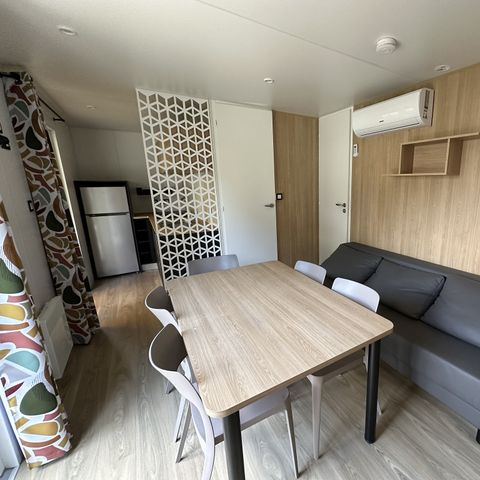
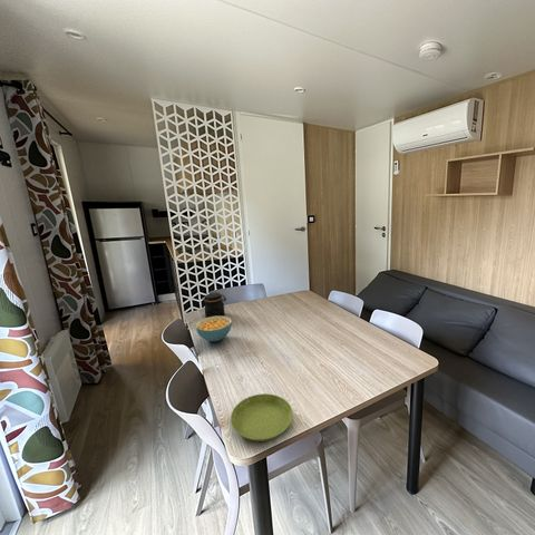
+ saucer (262, 417)
+ jar (214, 305)
+ cereal bowl (214, 330)
